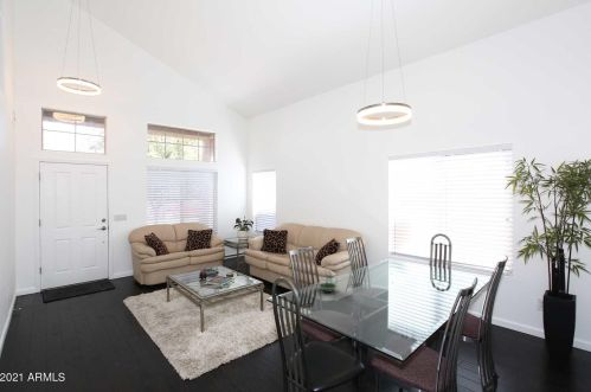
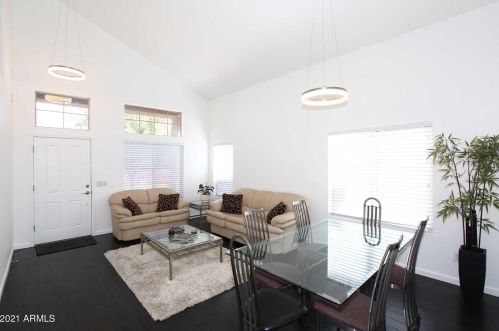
- terrarium (326, 274)
